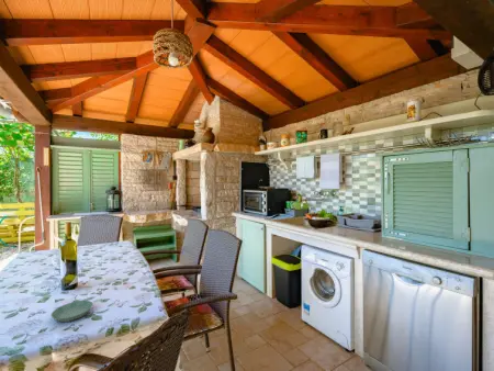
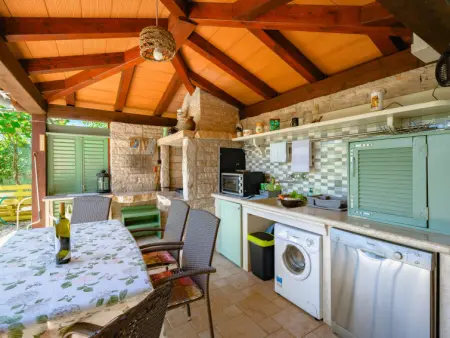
- saucer (72, 312)
